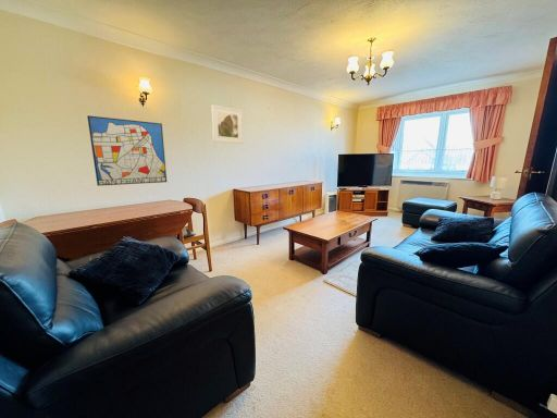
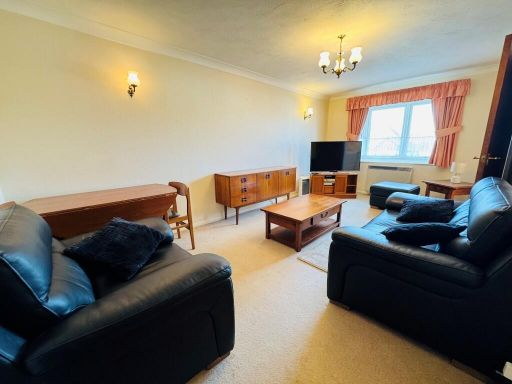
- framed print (227, 125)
- wall art (131, 152)
